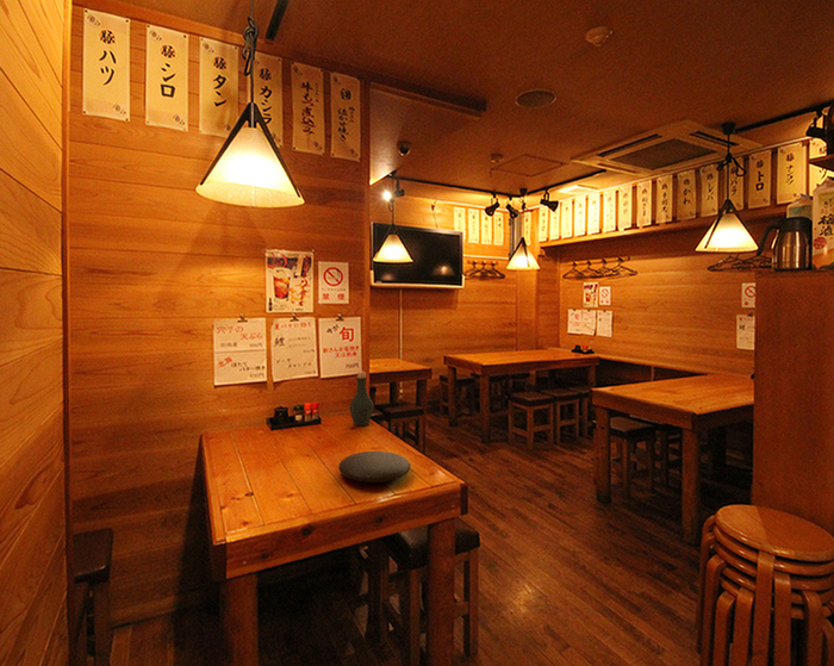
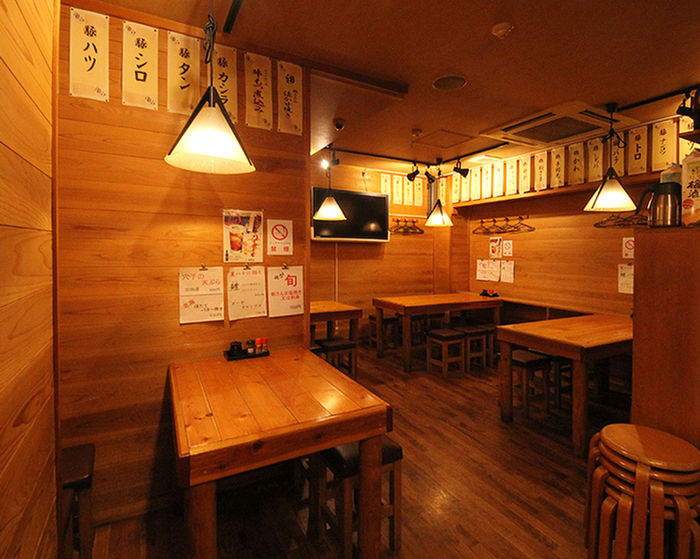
- bottle (361, 398)
- plate (374, 465)
